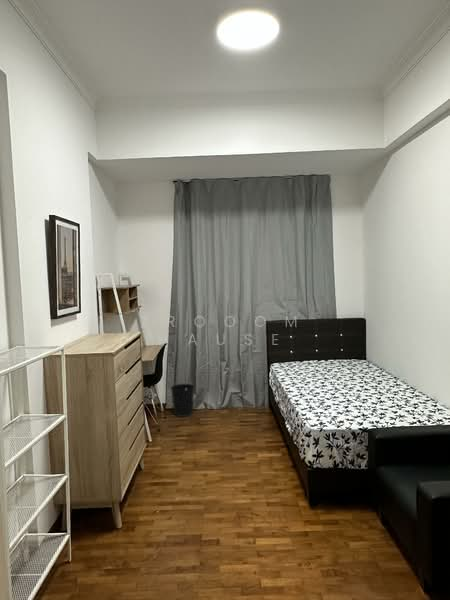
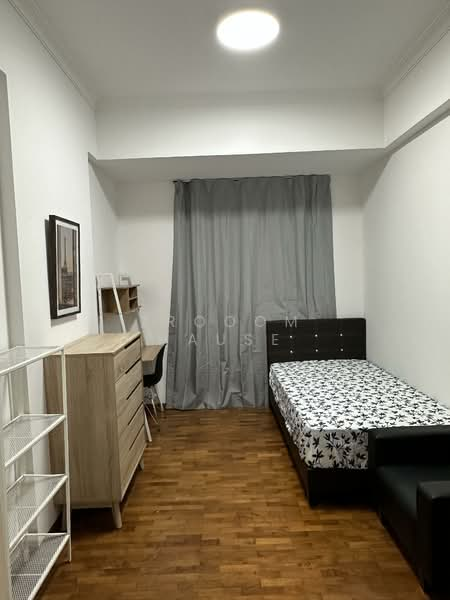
- wastebasket (183, 400)
